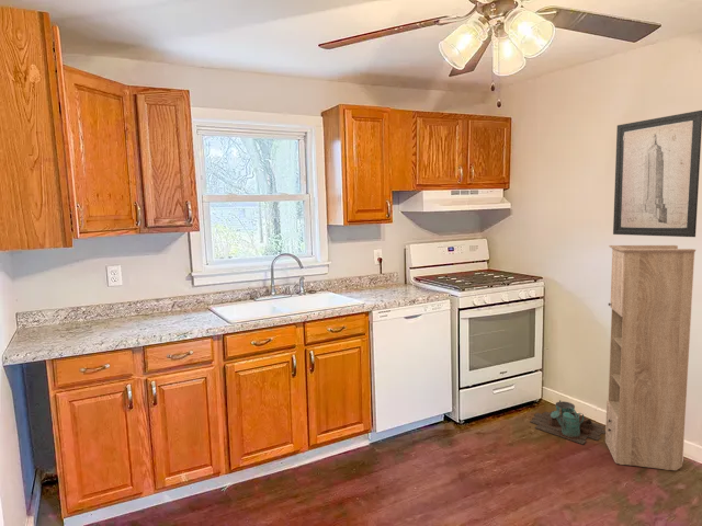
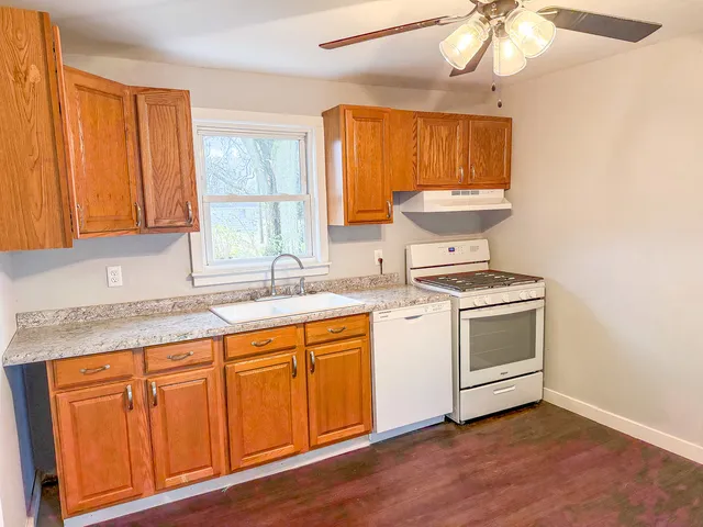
- watering can (565, 413)
- storage cabinet (645, 354)
- wall art (654, 178)
